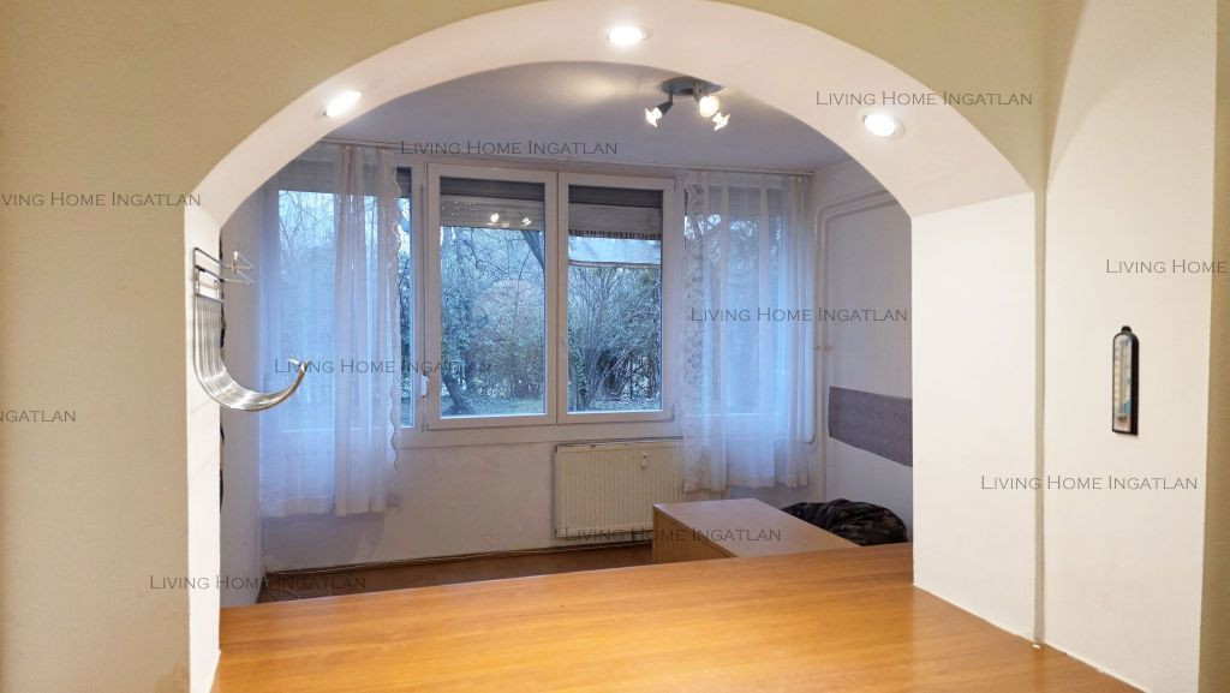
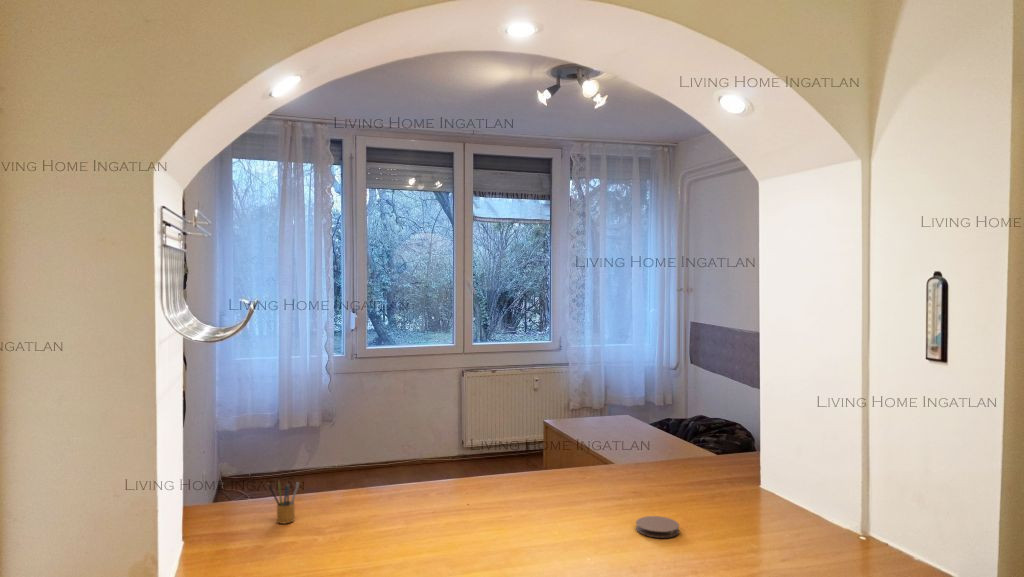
+ coaster (657, 526)
+ pencil box (284, 499)
